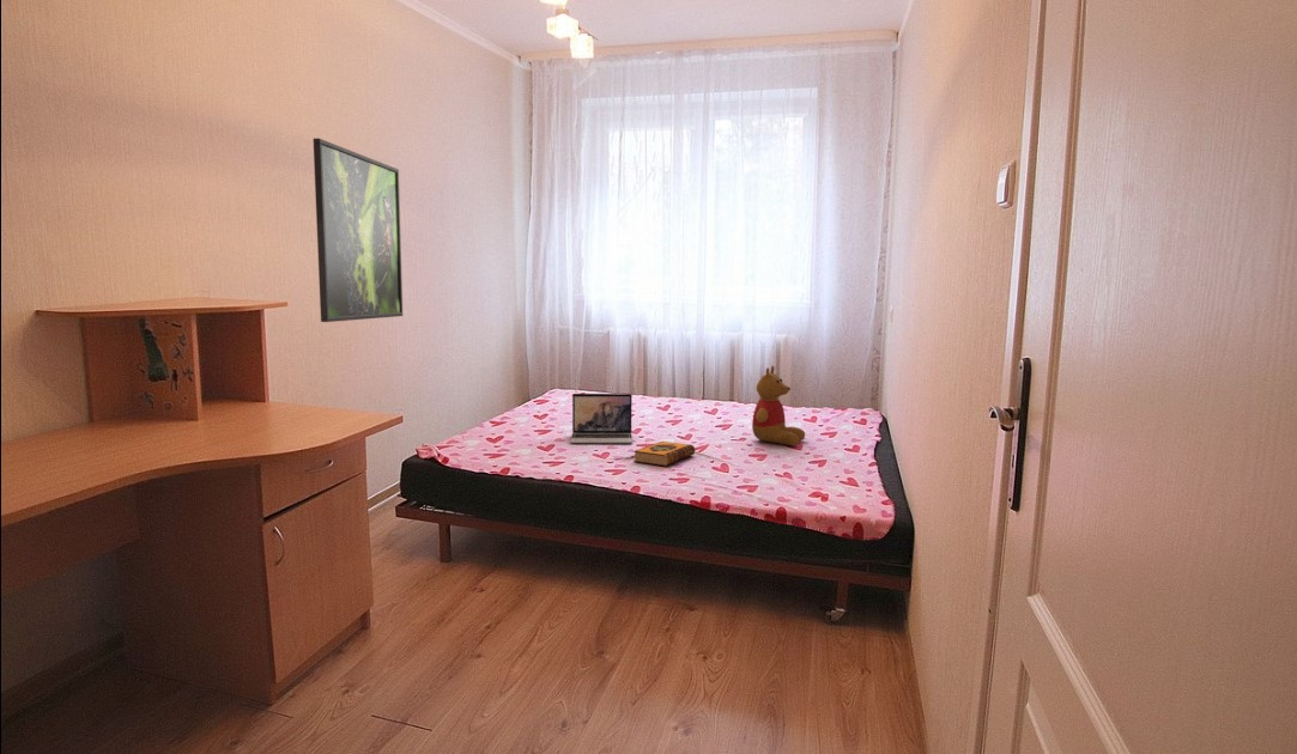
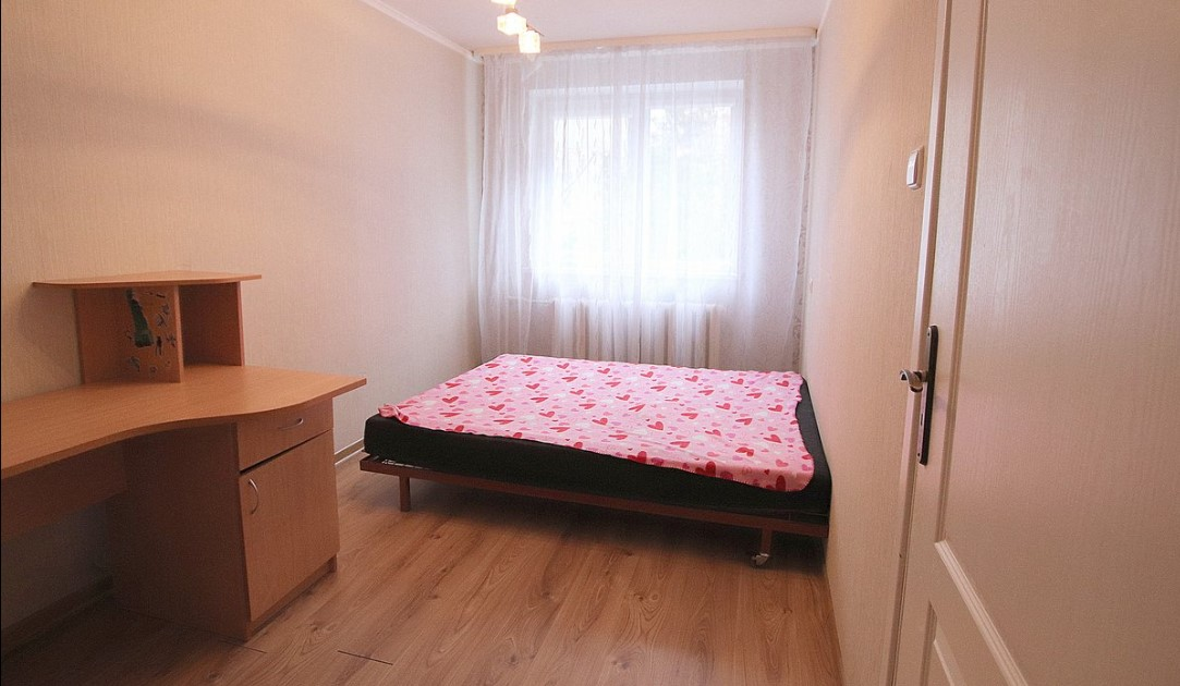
- hardback book (665, 452)
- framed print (363, 238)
- teddy bear (778, 405)
- laptop (601, 418)
